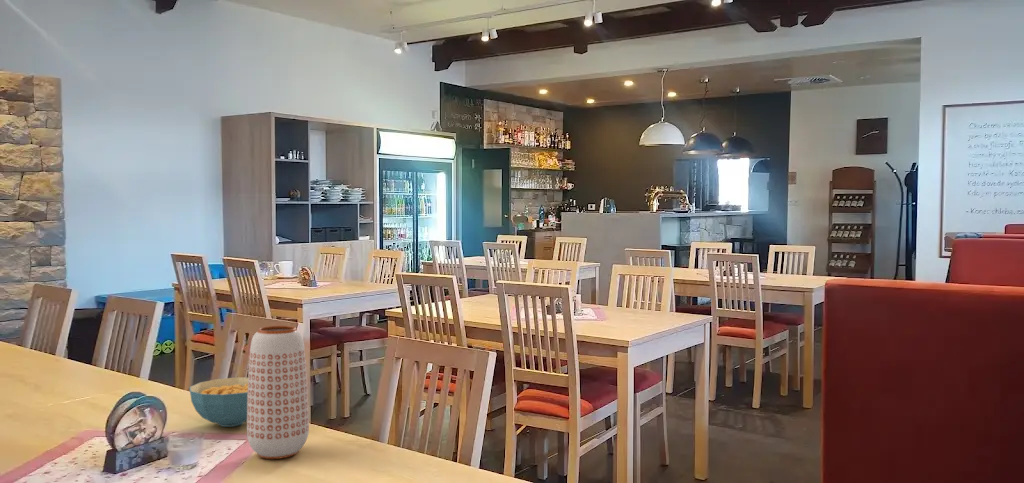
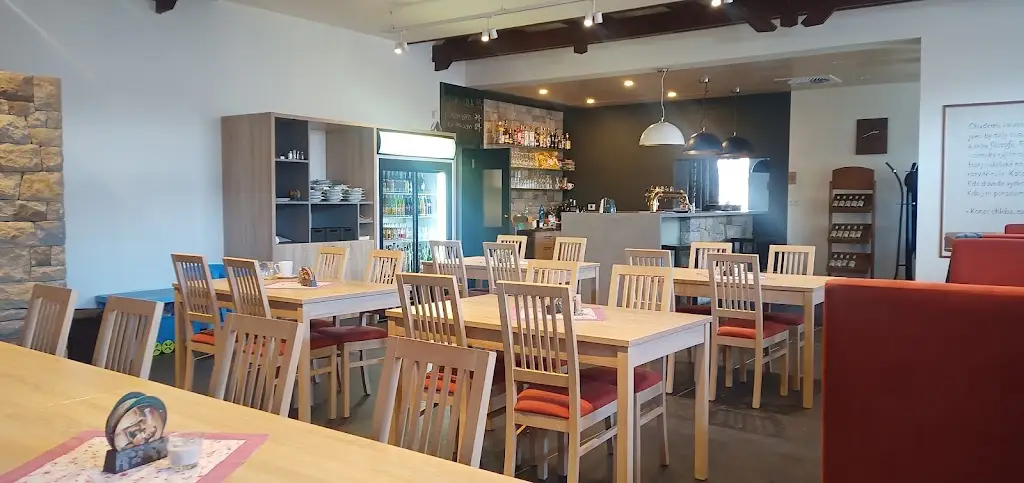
- planter (277, 390)
- cereal bowl (231, 404)
